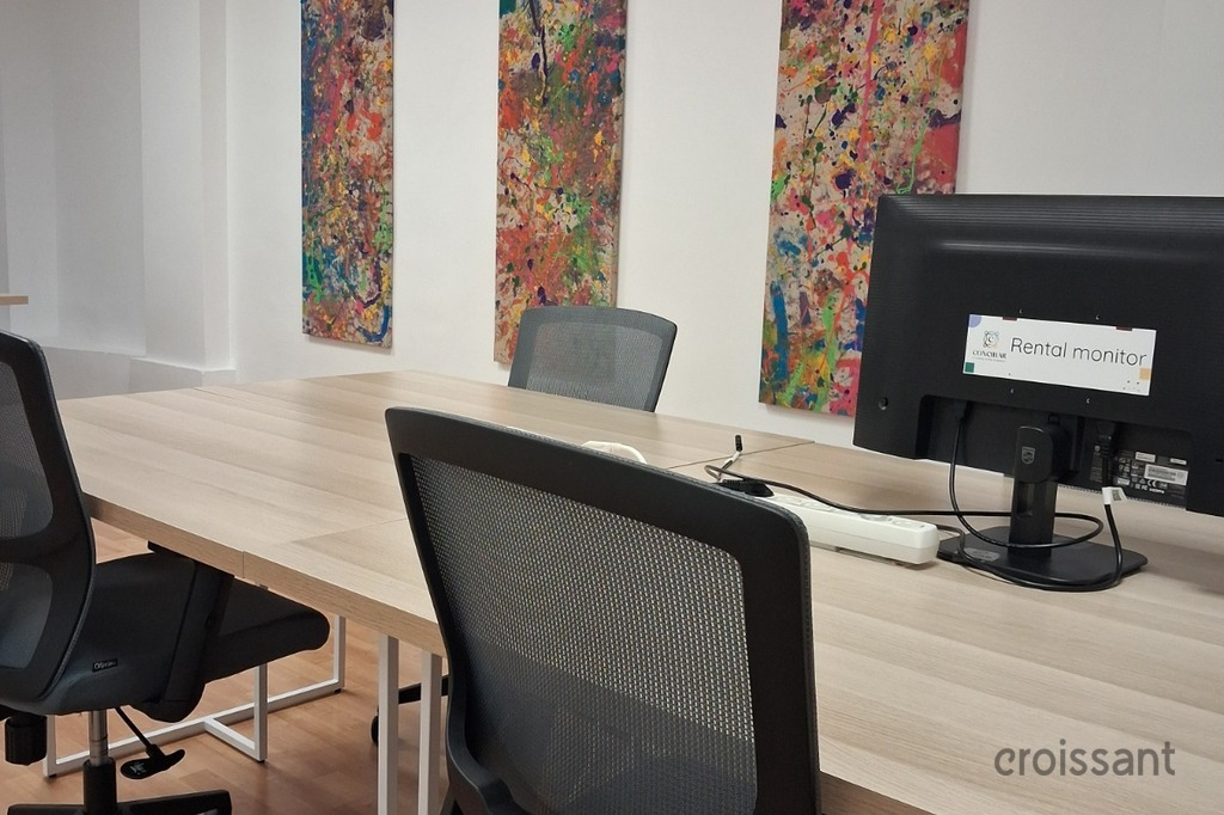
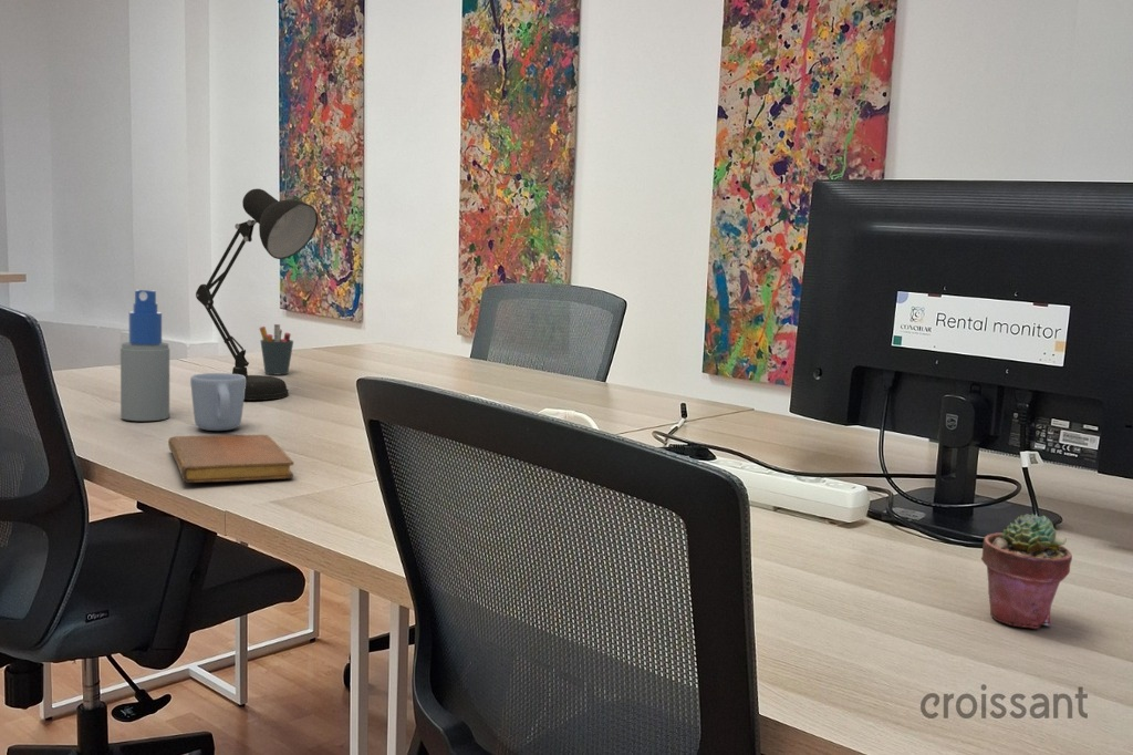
+ notebook (228, 456)
+ pen holder (276, 348)
+ spray bottle (145, 353)
+ mug (219, 403)
+ desk lamp (225, 277)
+ potted succulent (1025, 567)
